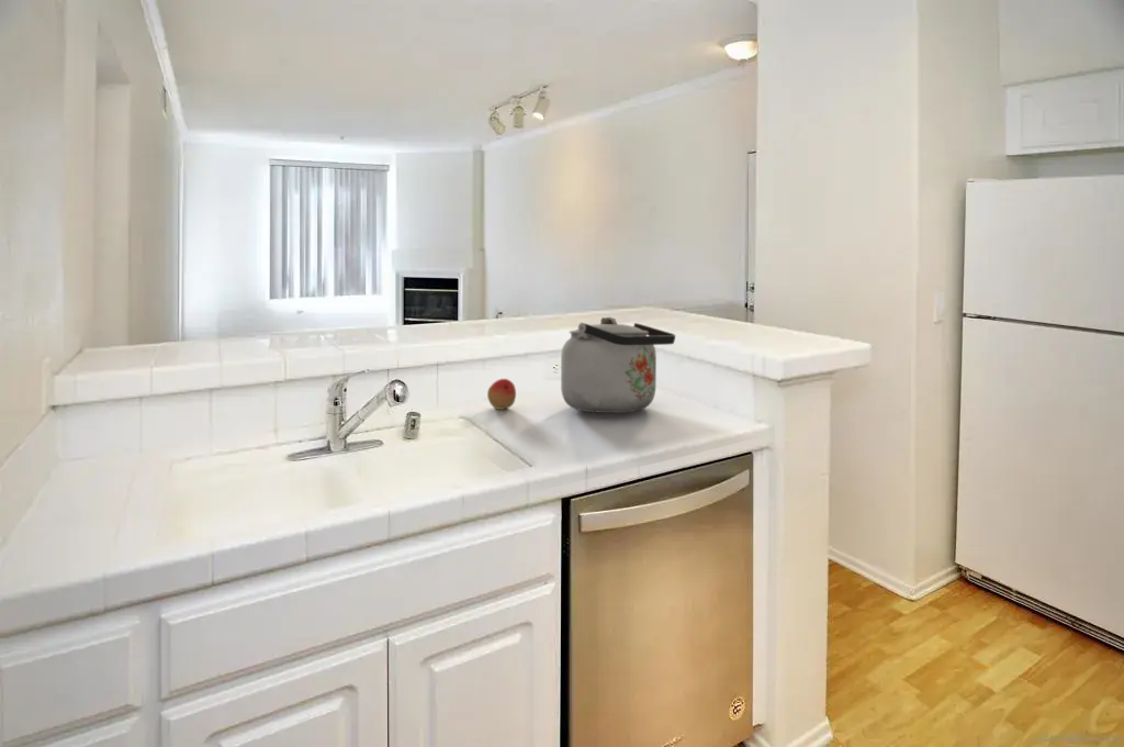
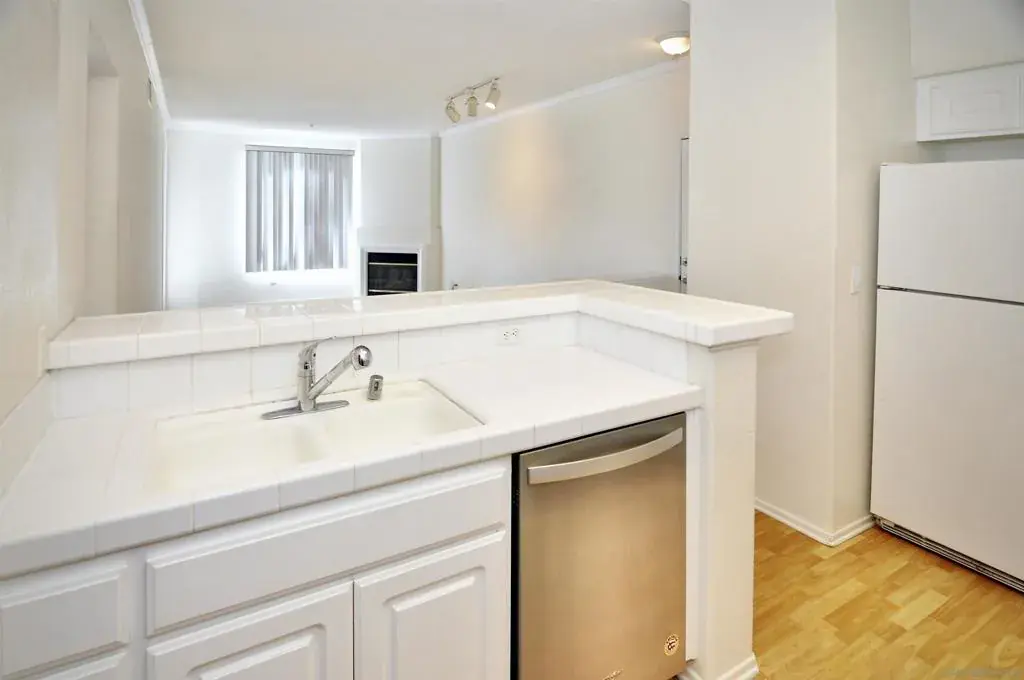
- kettle (617, 363)
- fruit (502, 393)
